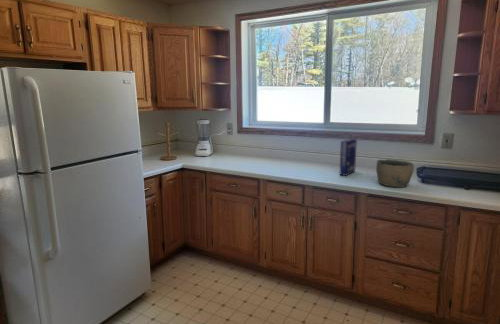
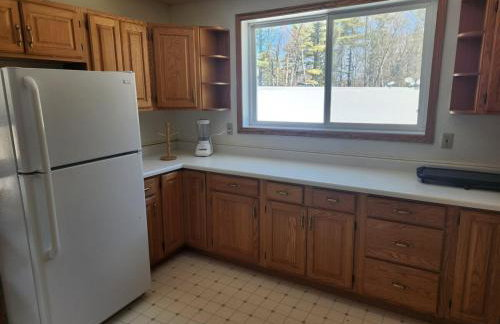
- bowl (394, 173)
- cereal box (348, 156)
